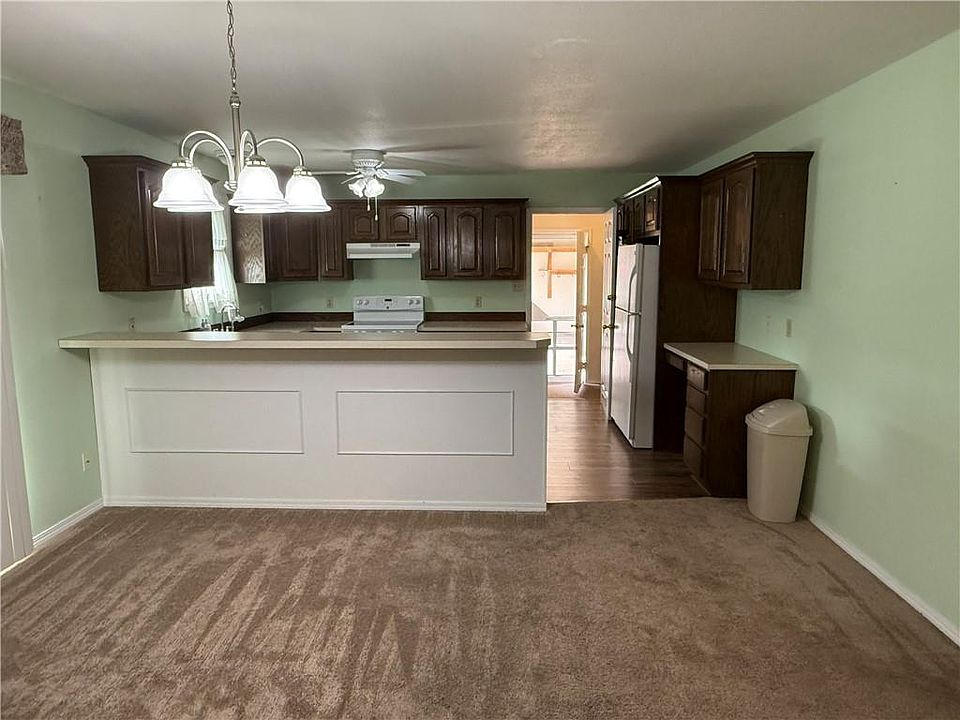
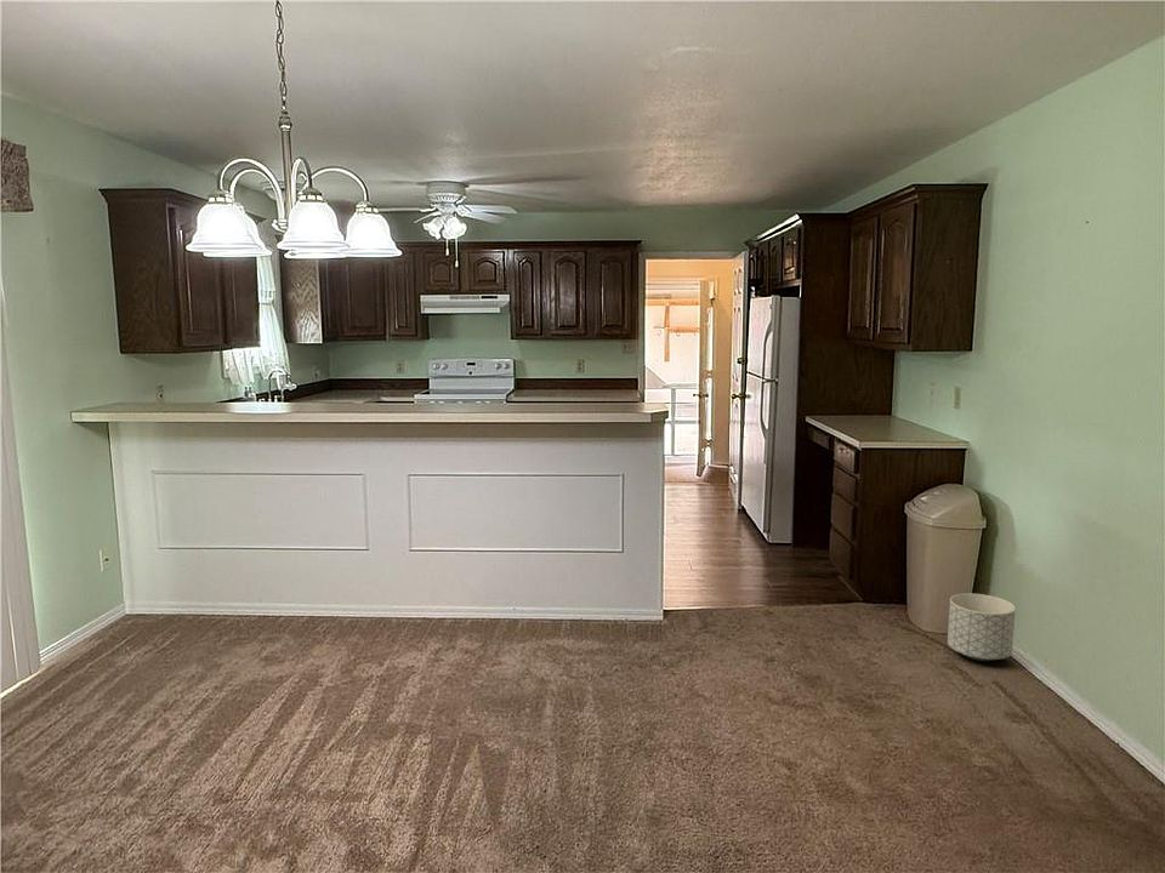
+ planter (979, 629)
